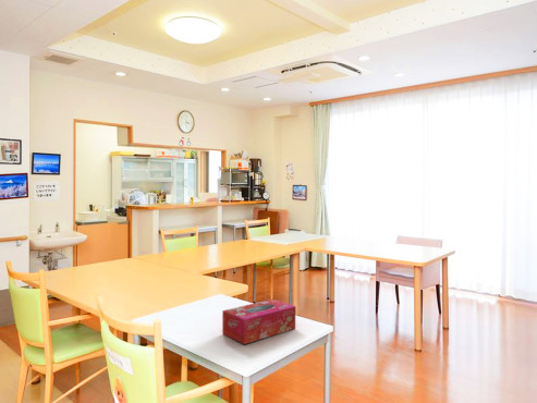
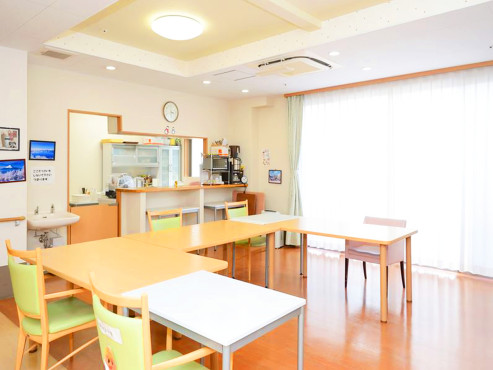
- tissue box (259, 319)
